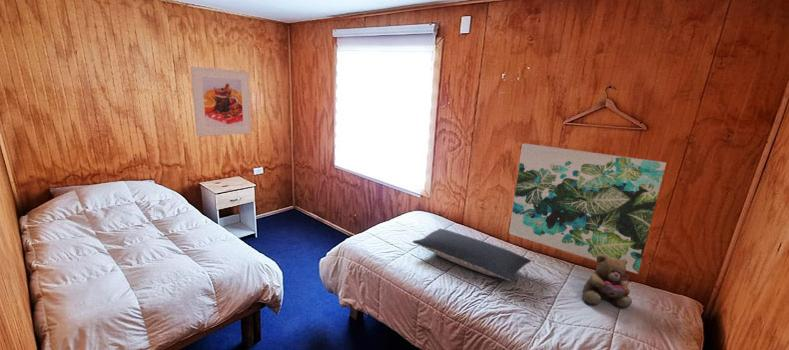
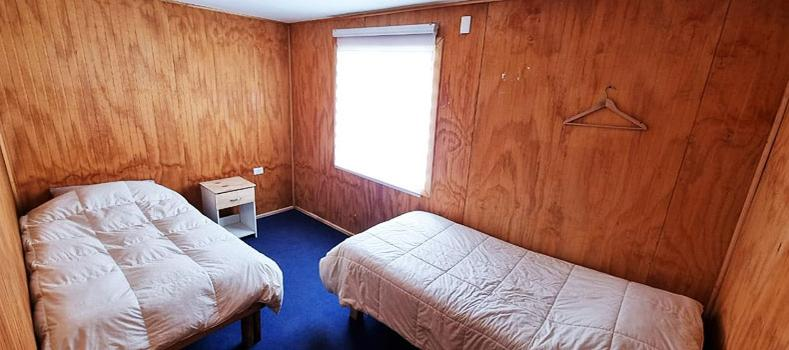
- teddy bear (605, 277)
- wall art (576, 203)
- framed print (223, 102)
- pillow (470, 251)
